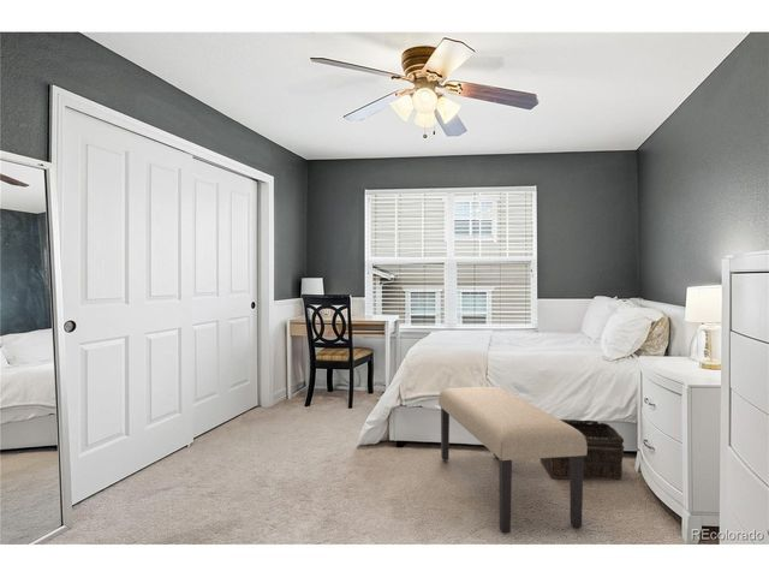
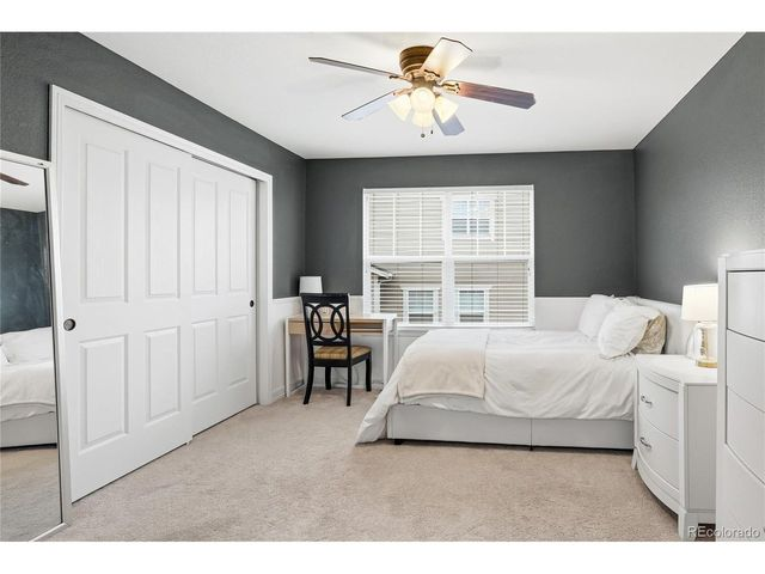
- bench (500, 445)
- basket (586, 442)
